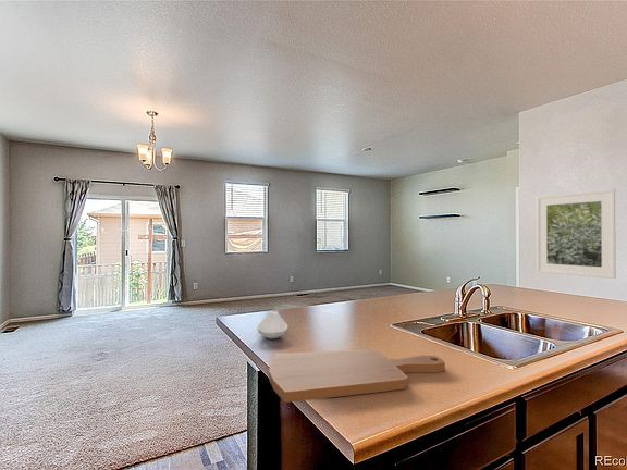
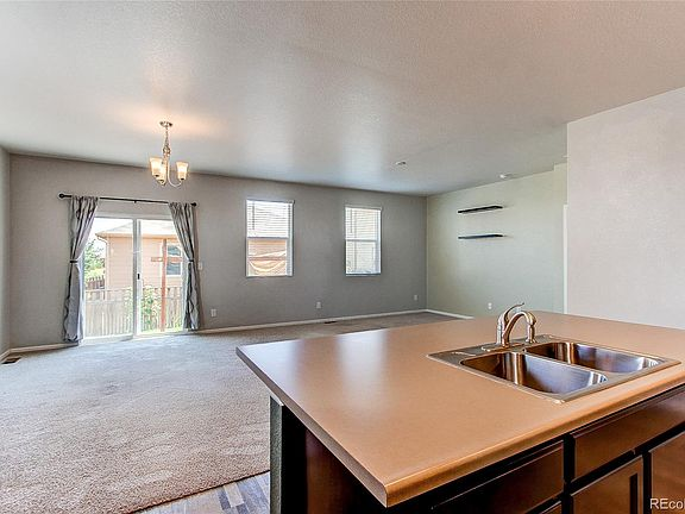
- cutting board (345, 369)
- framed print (573, 234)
- spoon rest (272, 323)
